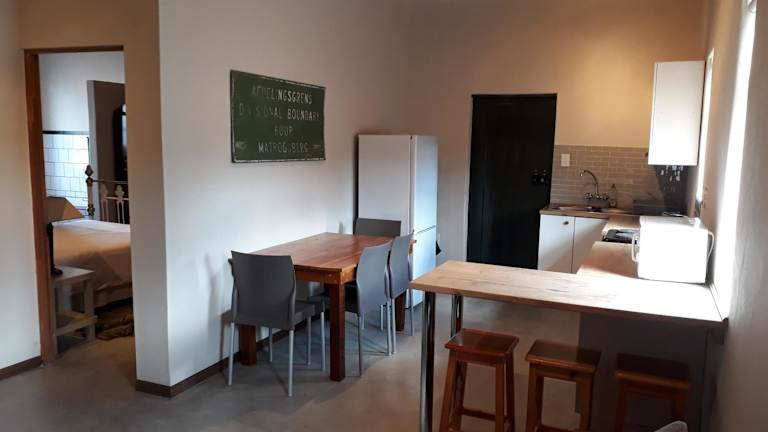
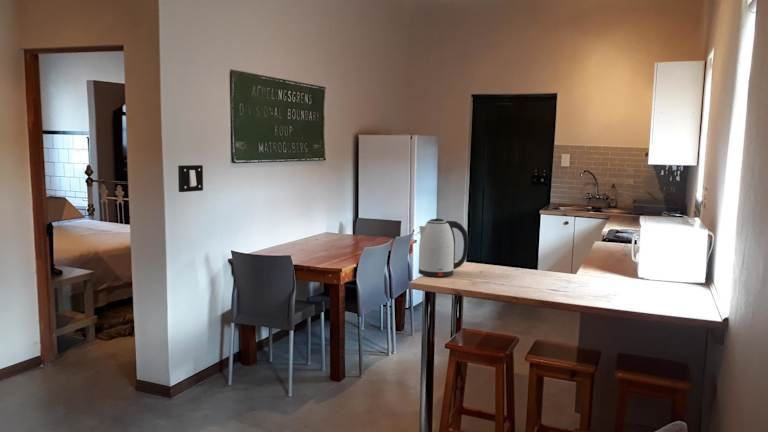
+ light switch (191, 178)
+ kettle (443, 246)
